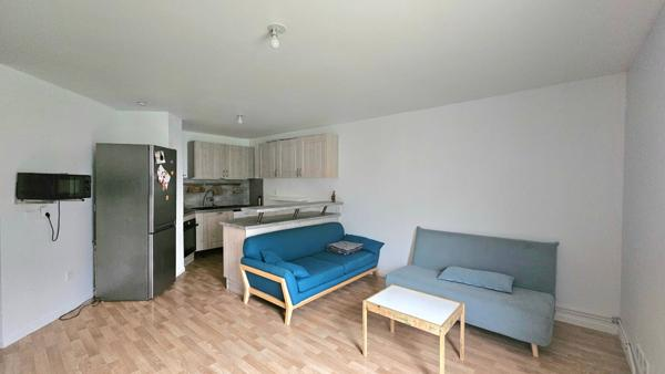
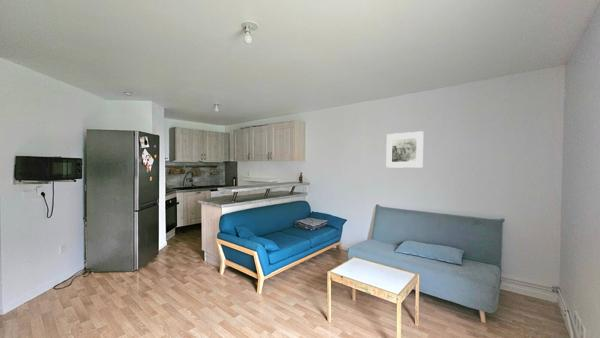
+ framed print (404, 150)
